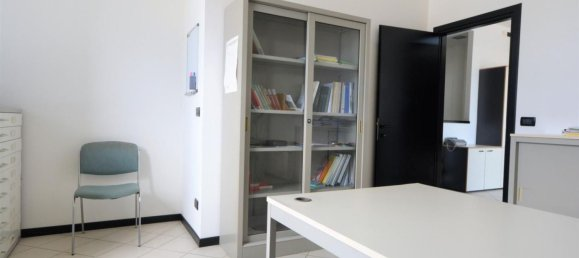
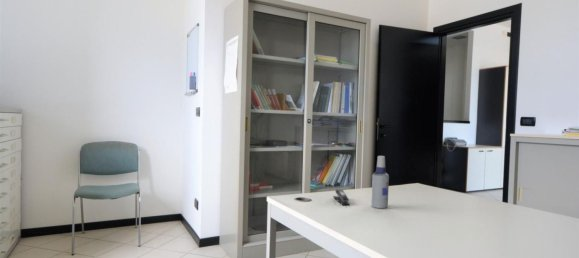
+ stapler (341, 196)
+ spray bottle (380, 181)
